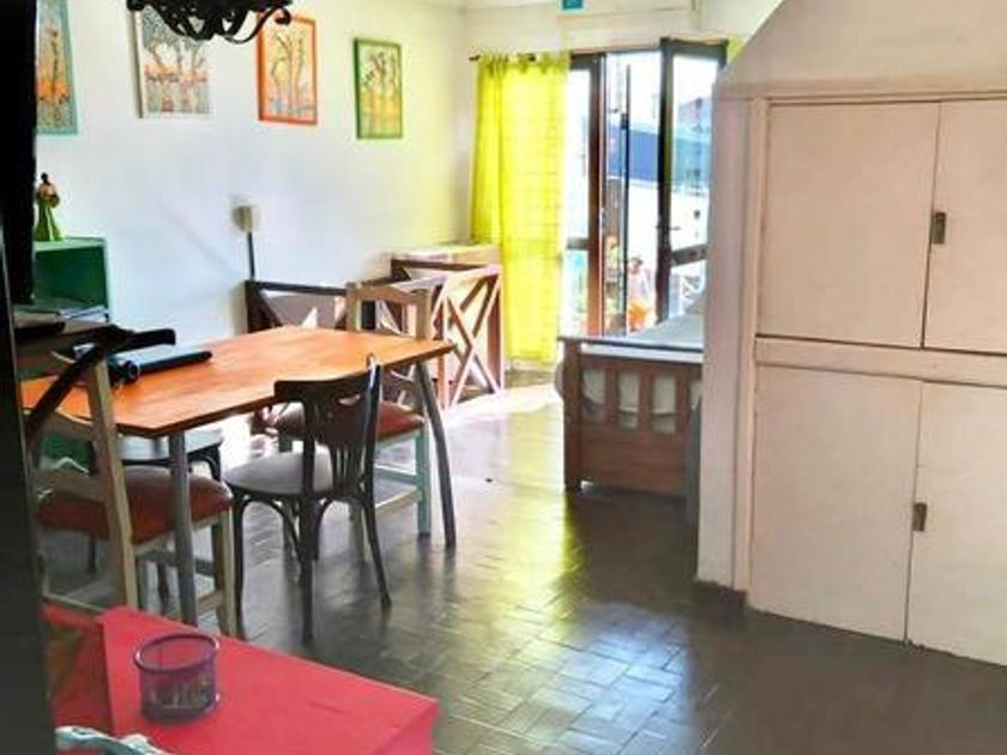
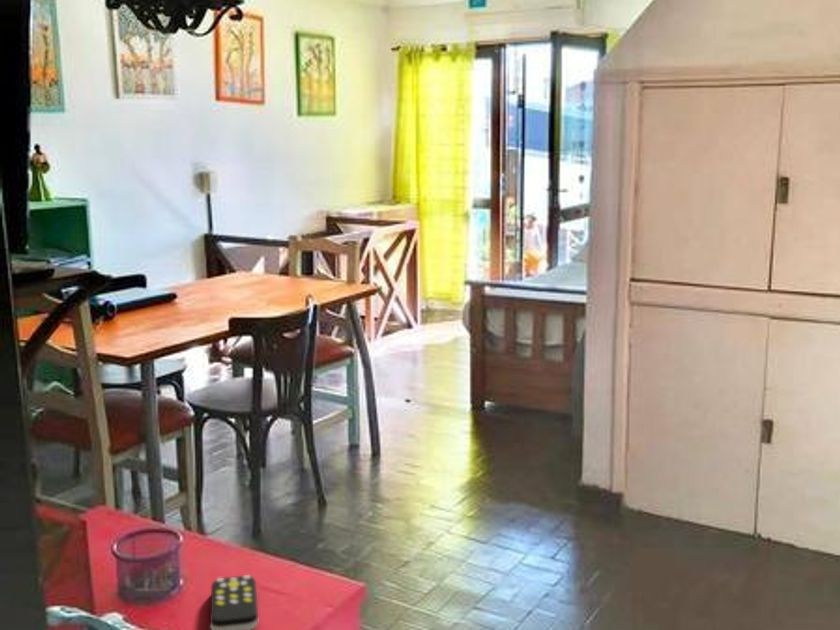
+ remote control (234, 602)
